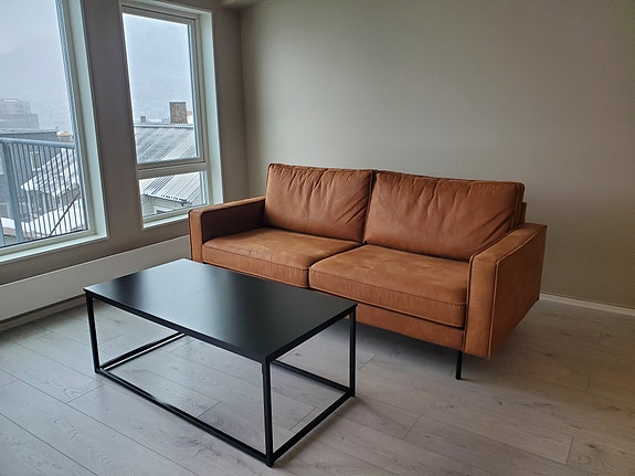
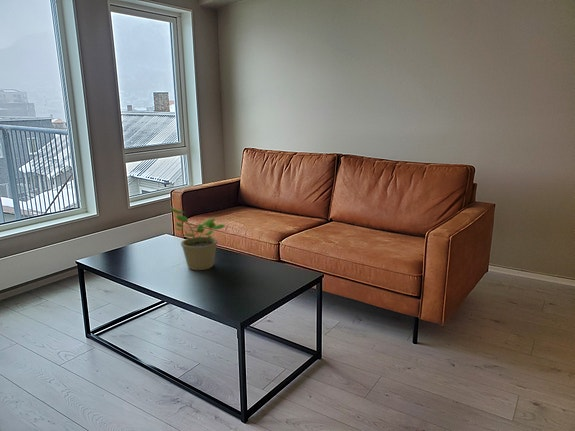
+ potted plant (199, 236)
